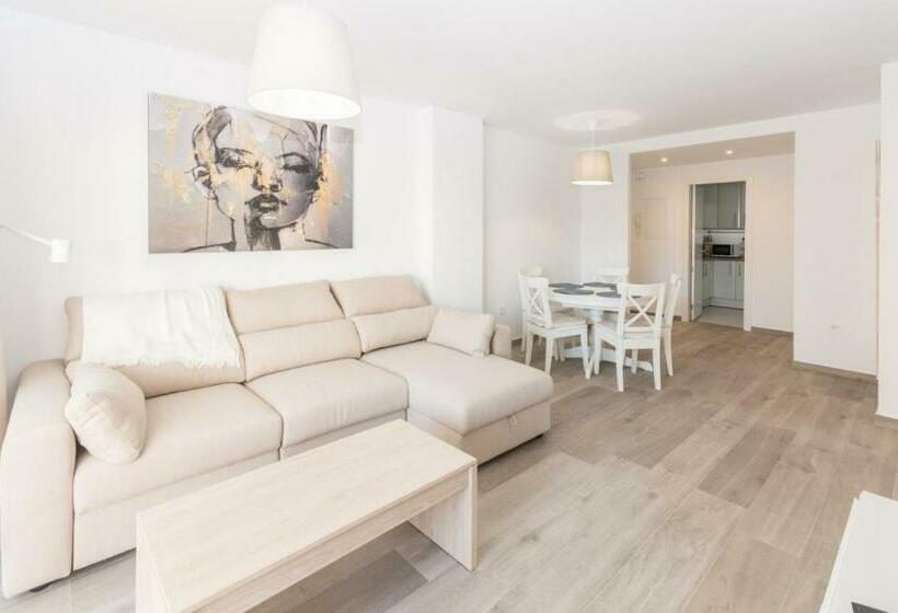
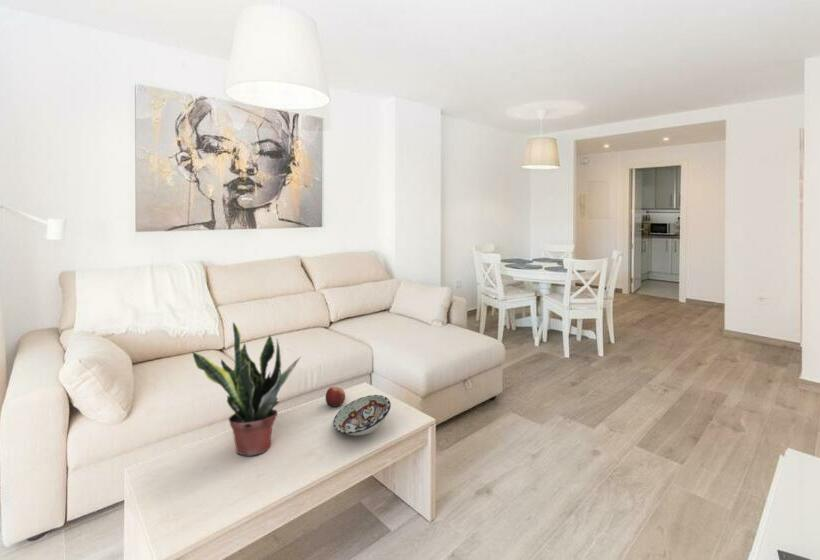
+ apple (335, 395)
+ bowl (361, 416)
+ potted plant (248, 388)
